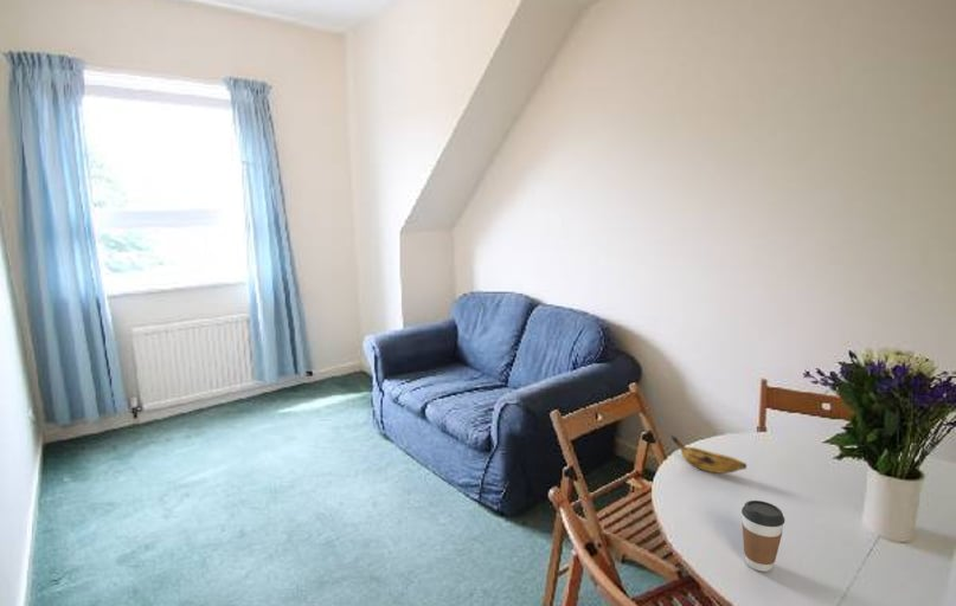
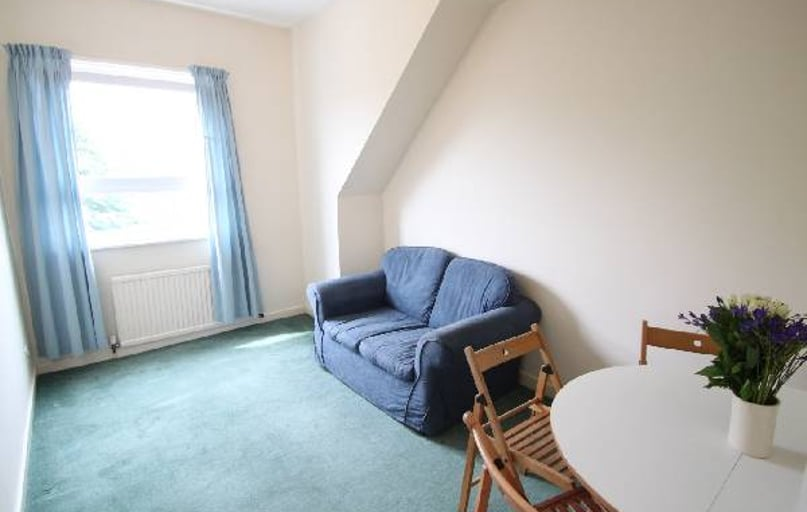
- coffee cup (761, 535)
- banana (706, 456)
